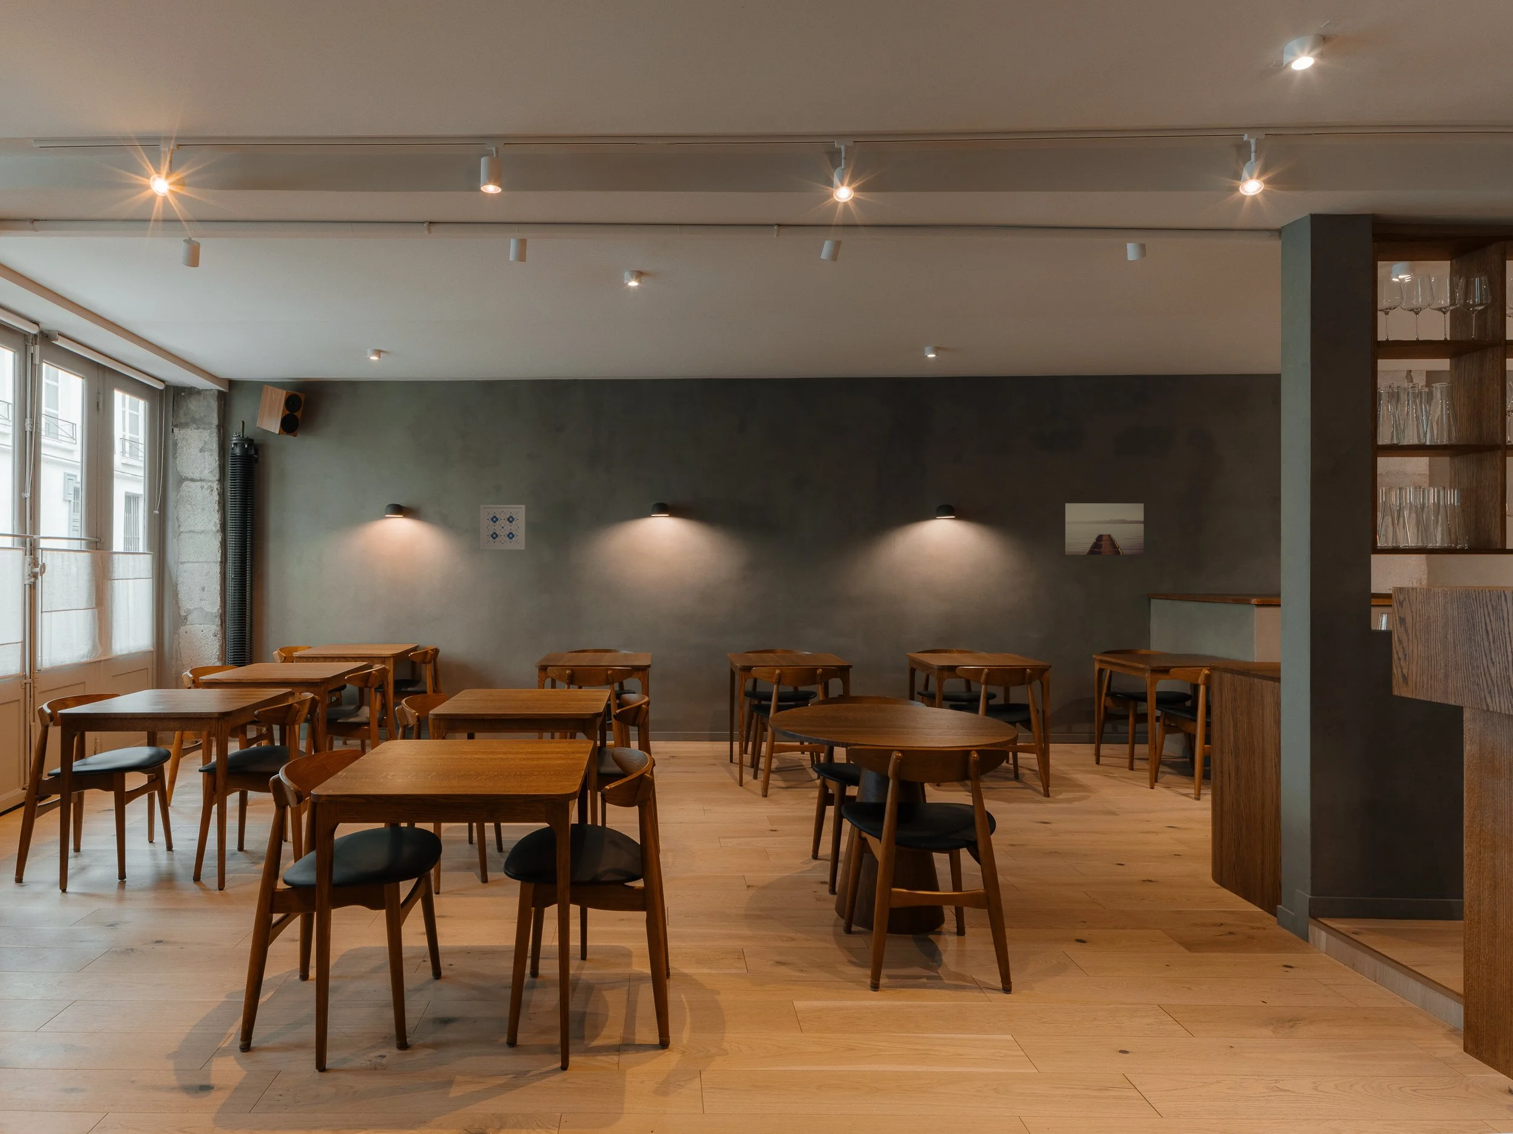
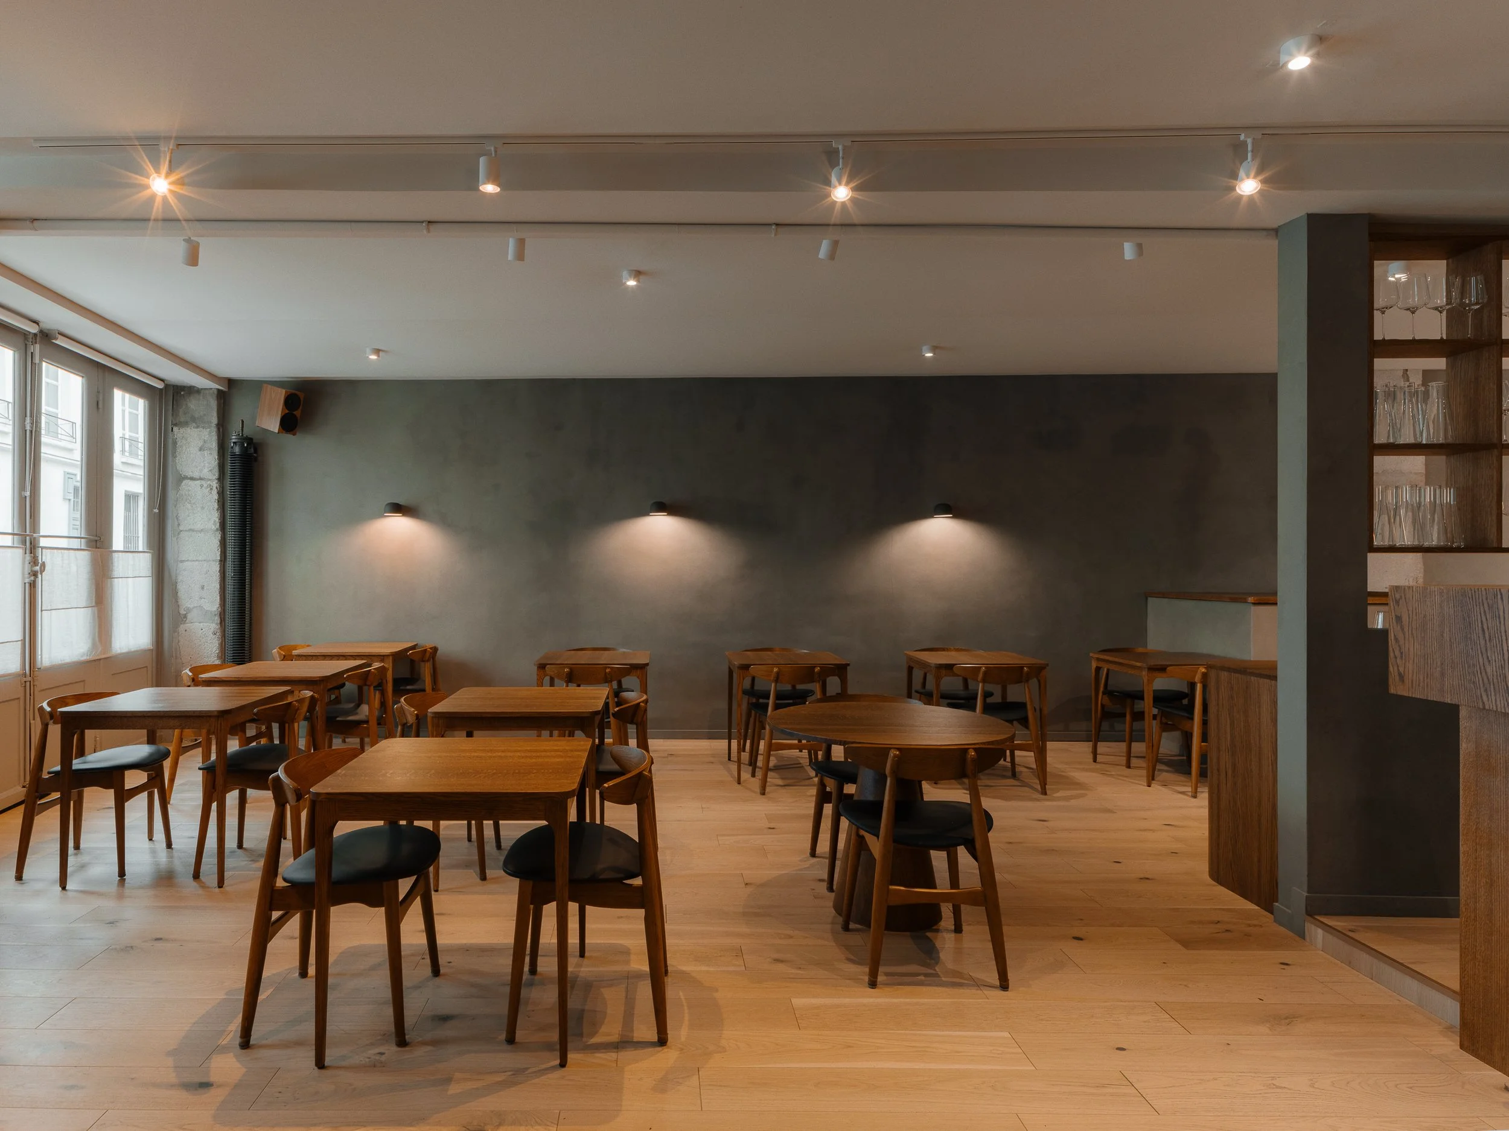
- wall art (1104, 529)
- wall art (503, 526)
